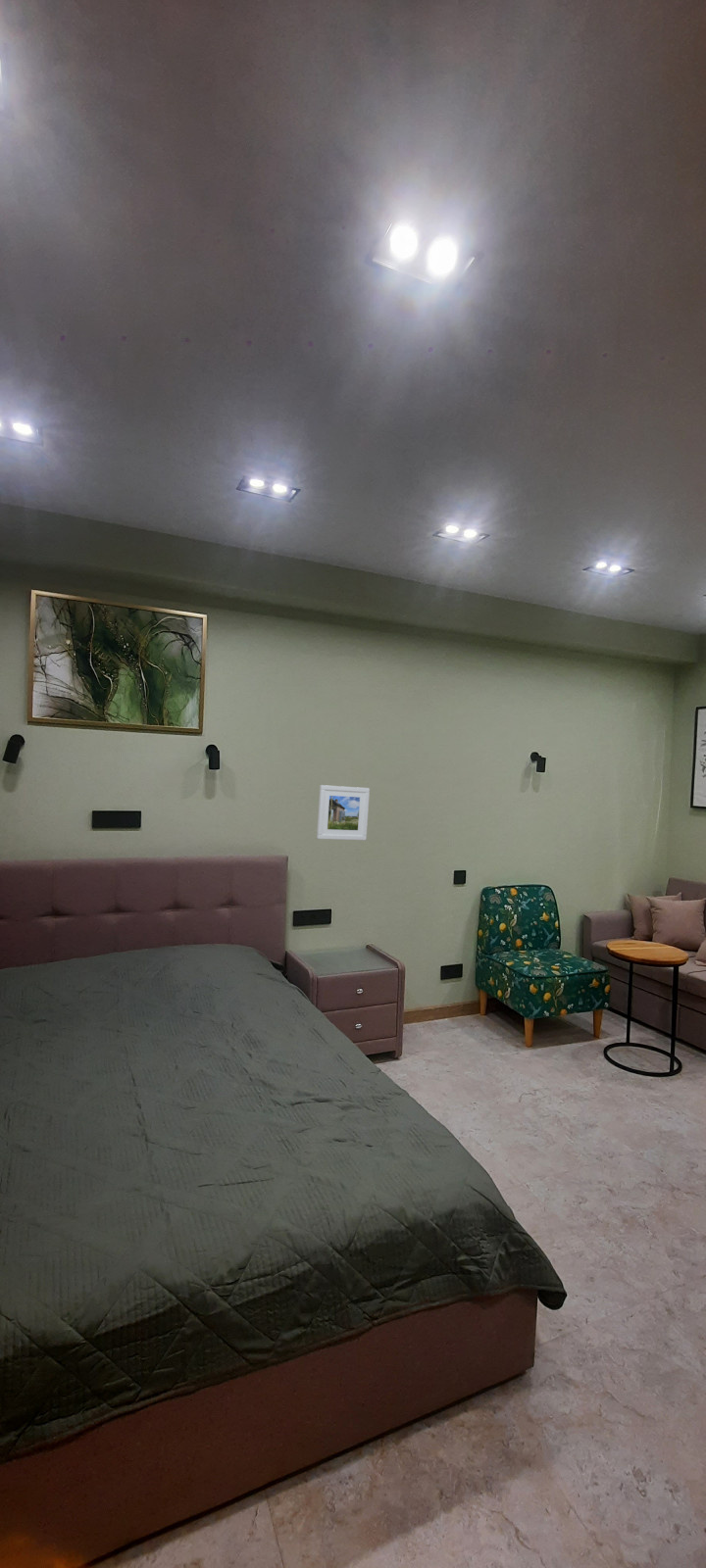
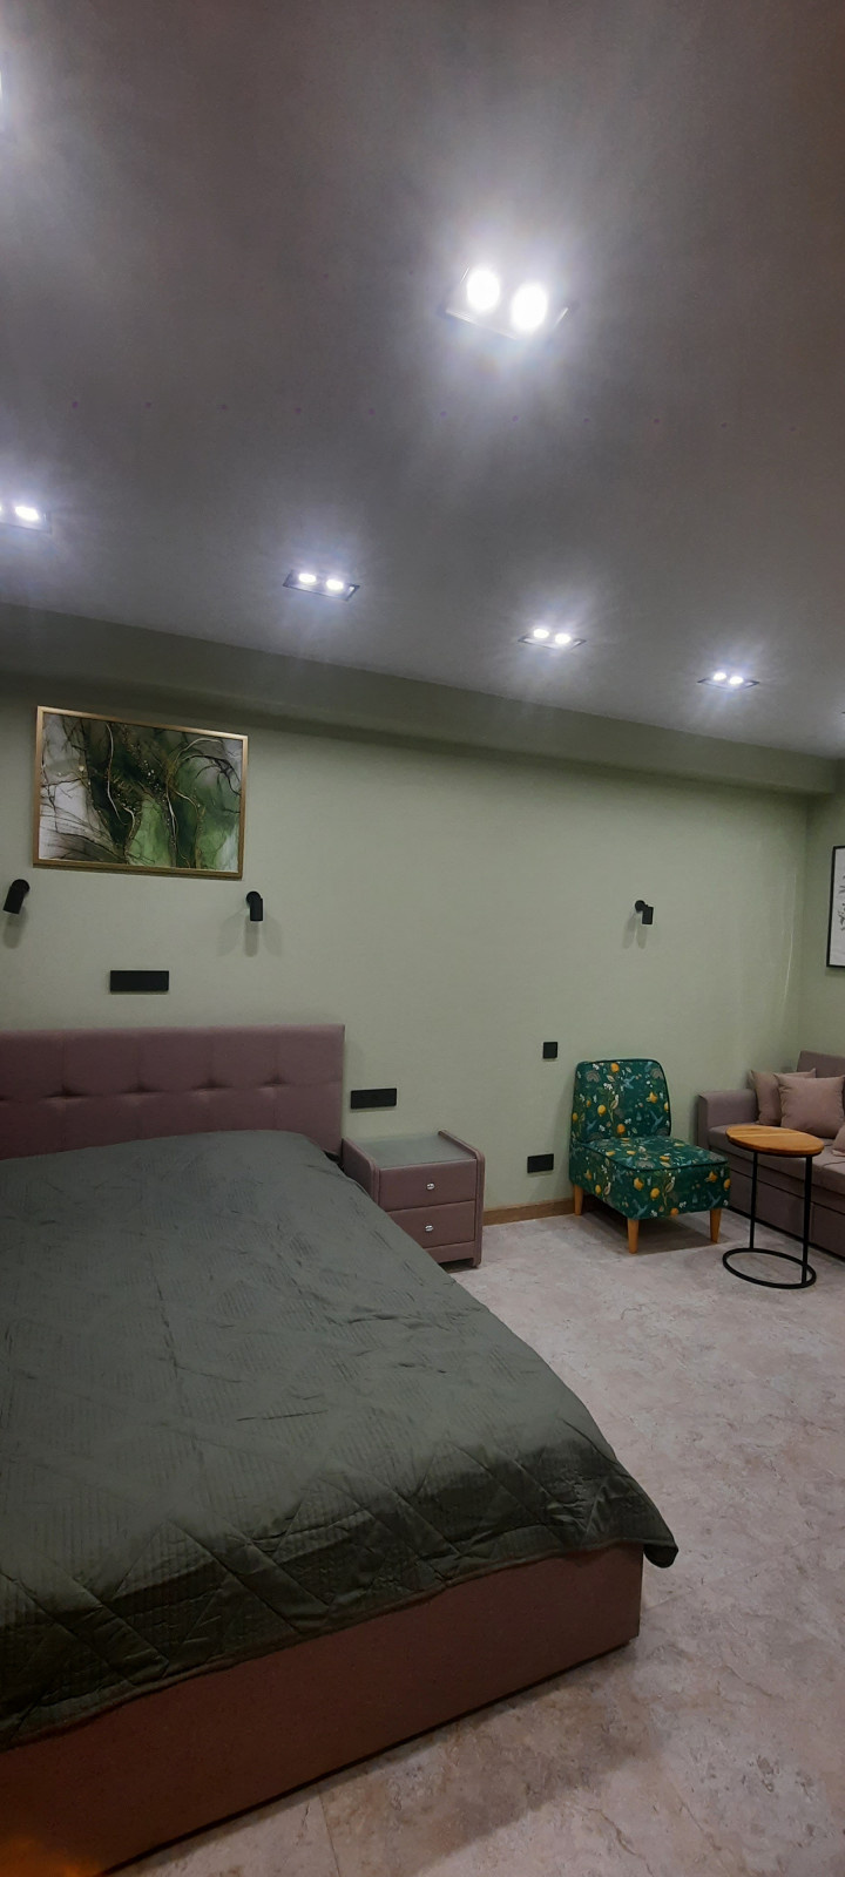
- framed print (343, 812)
